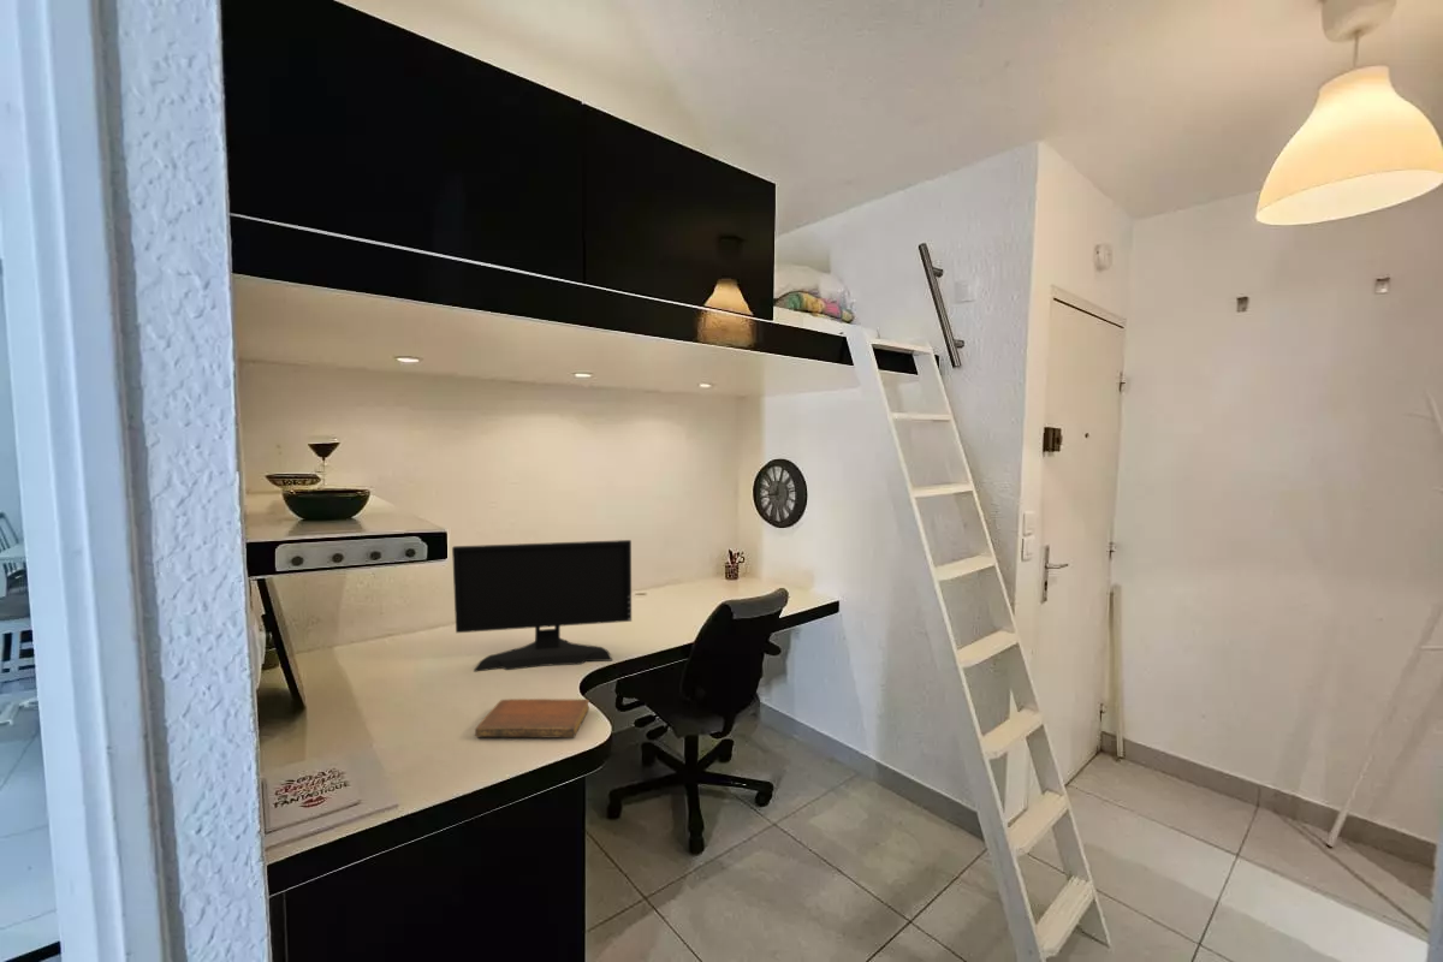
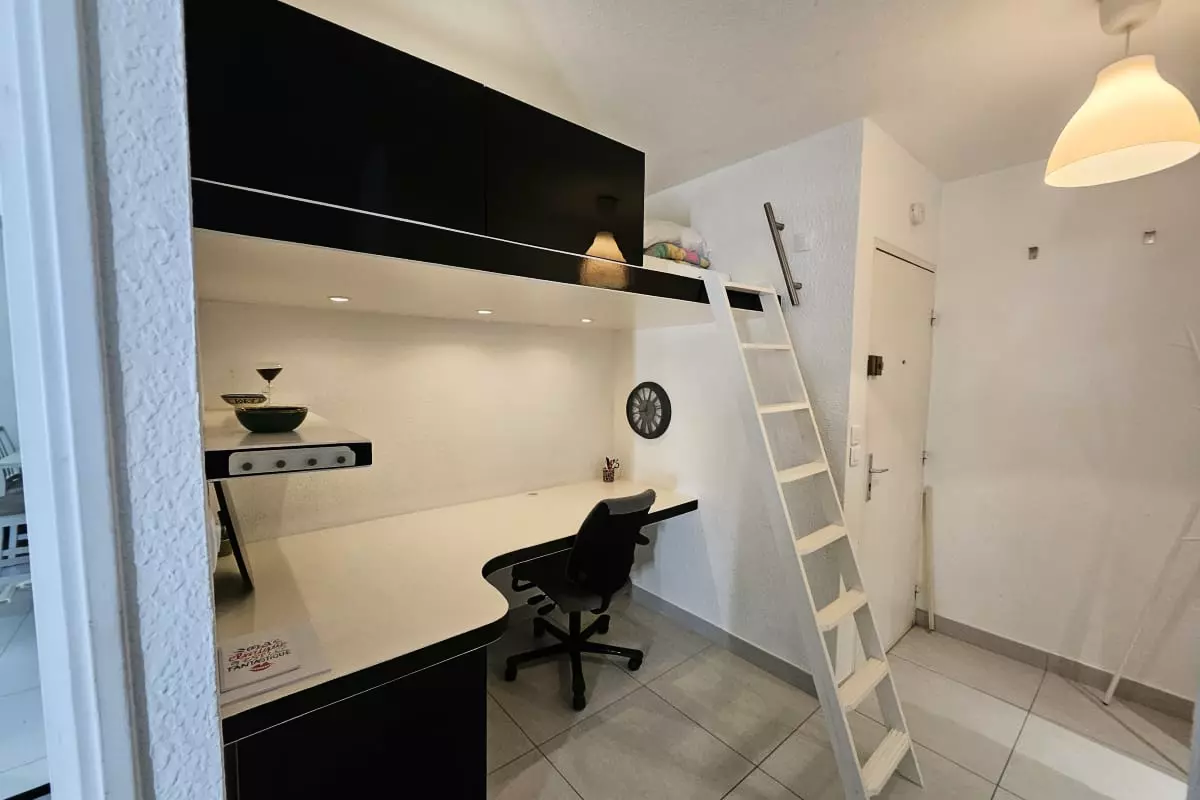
- computer monitor (546, 598)
- notebook (535, 717)
